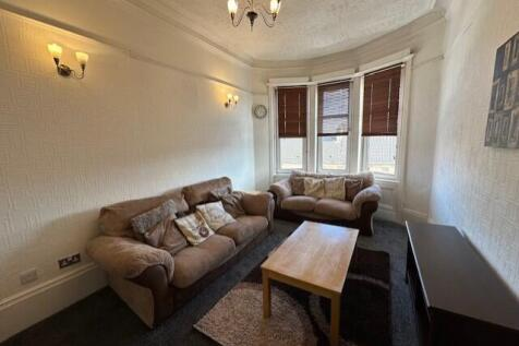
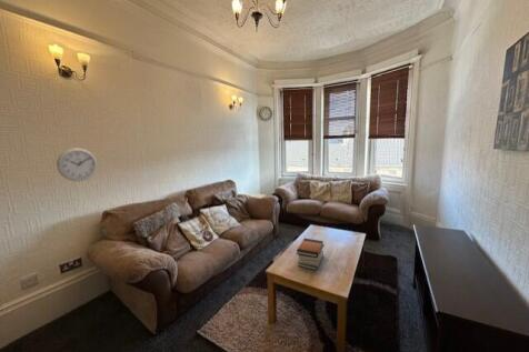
+ book stack (310, 253)
+ wall clock (78, 164)
